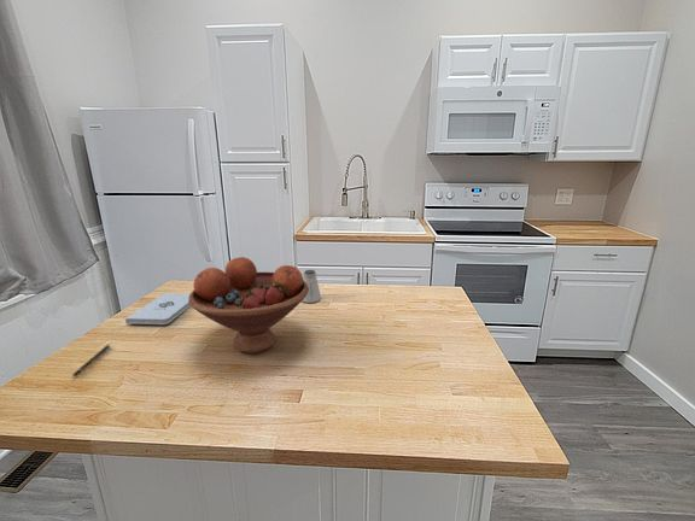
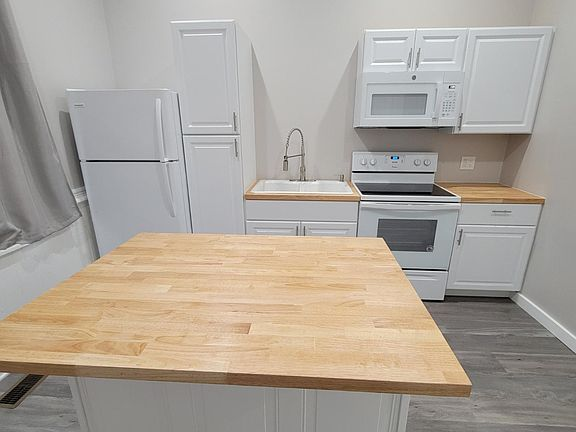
- pen (92, 359)
- fruit bowl (251, 306)
- saltshaker (310, 285)
- notepad (165, 308)
